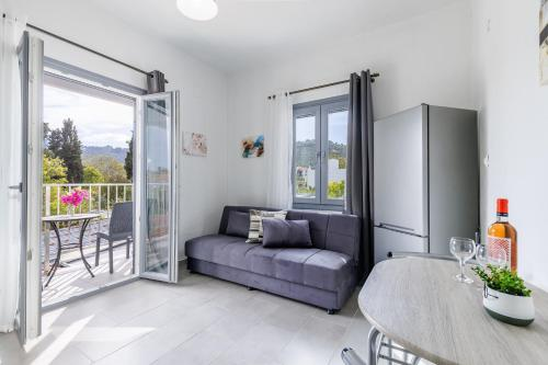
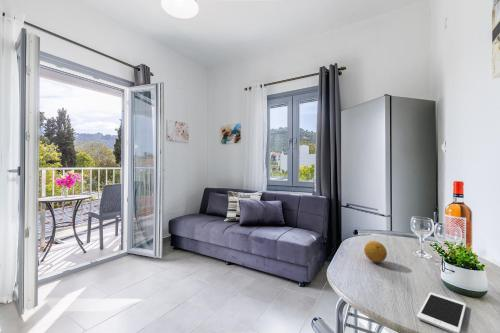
+ cell phone (442, 310)
+ fruit (375, 251)
